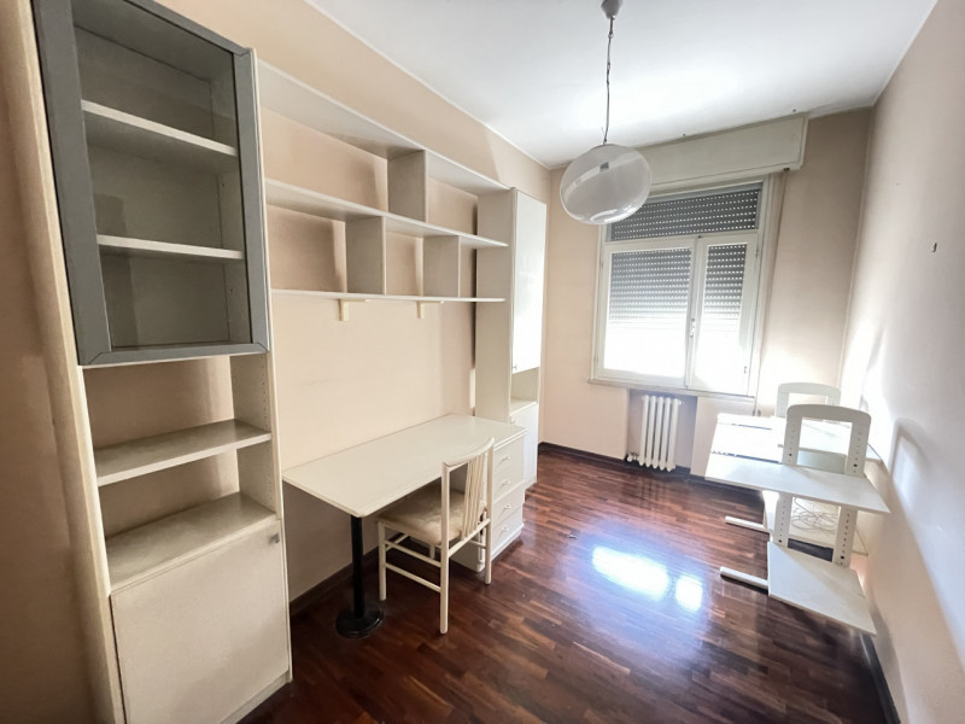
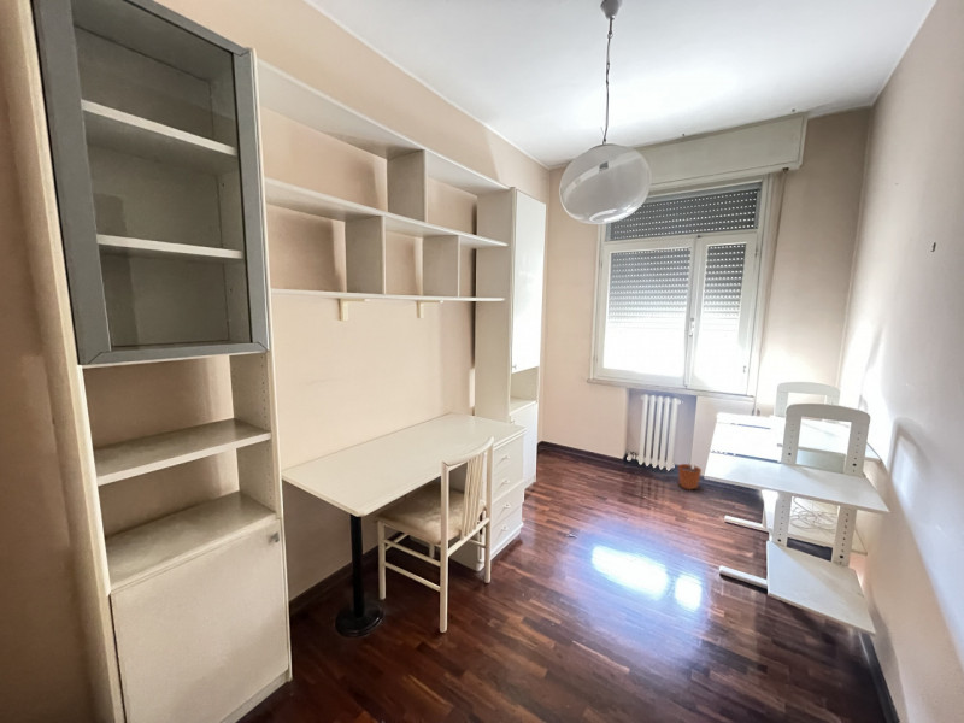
+ plant pot (689, 472)
